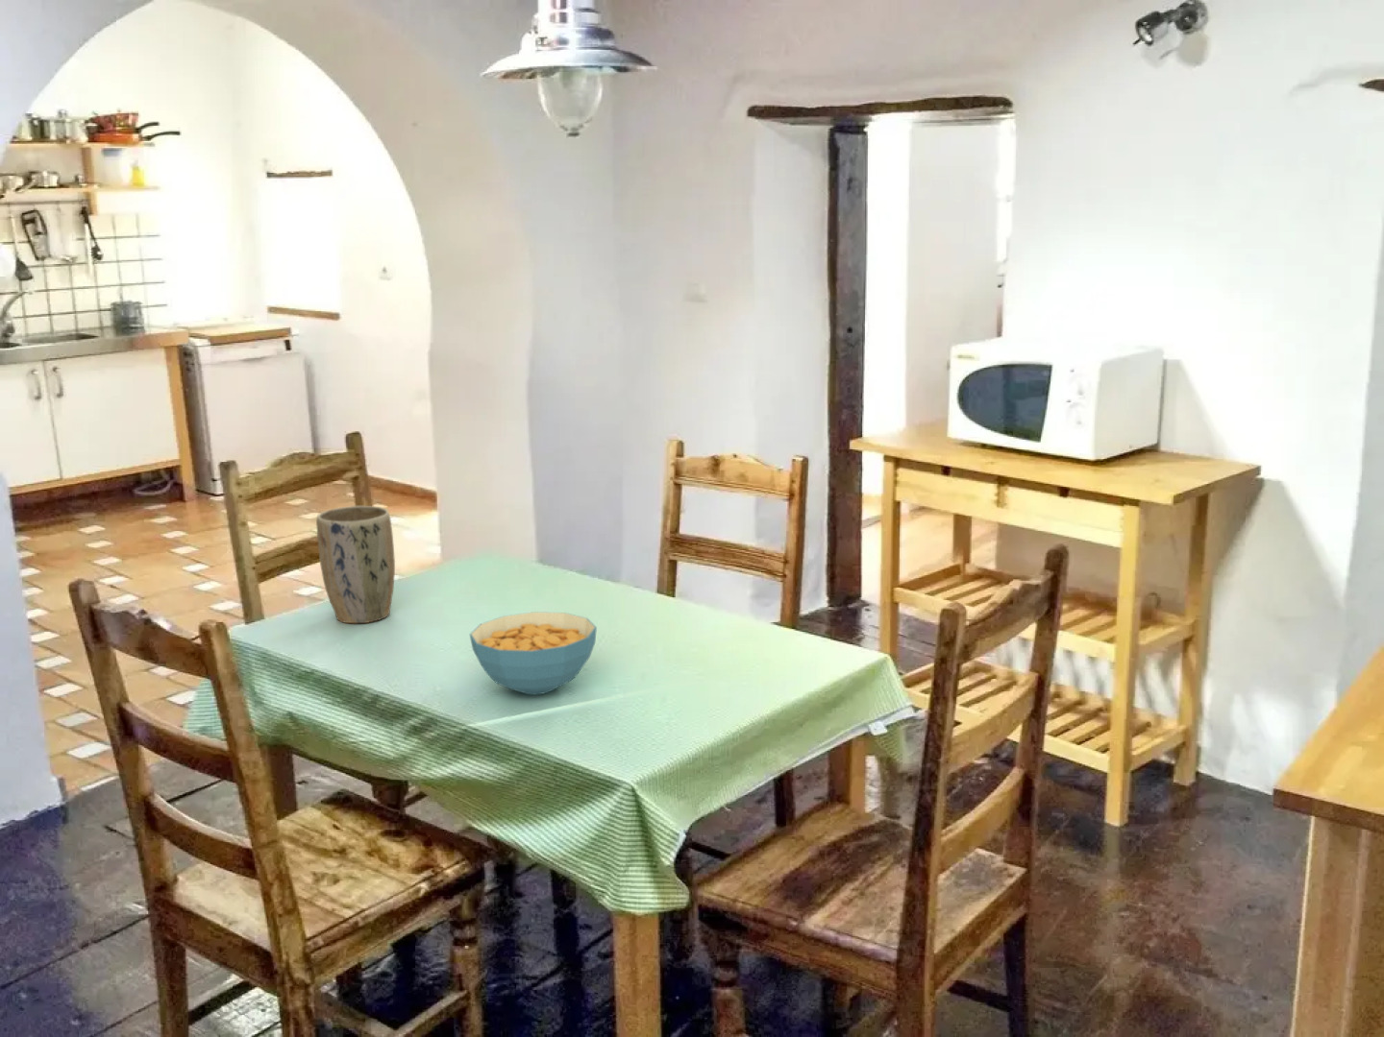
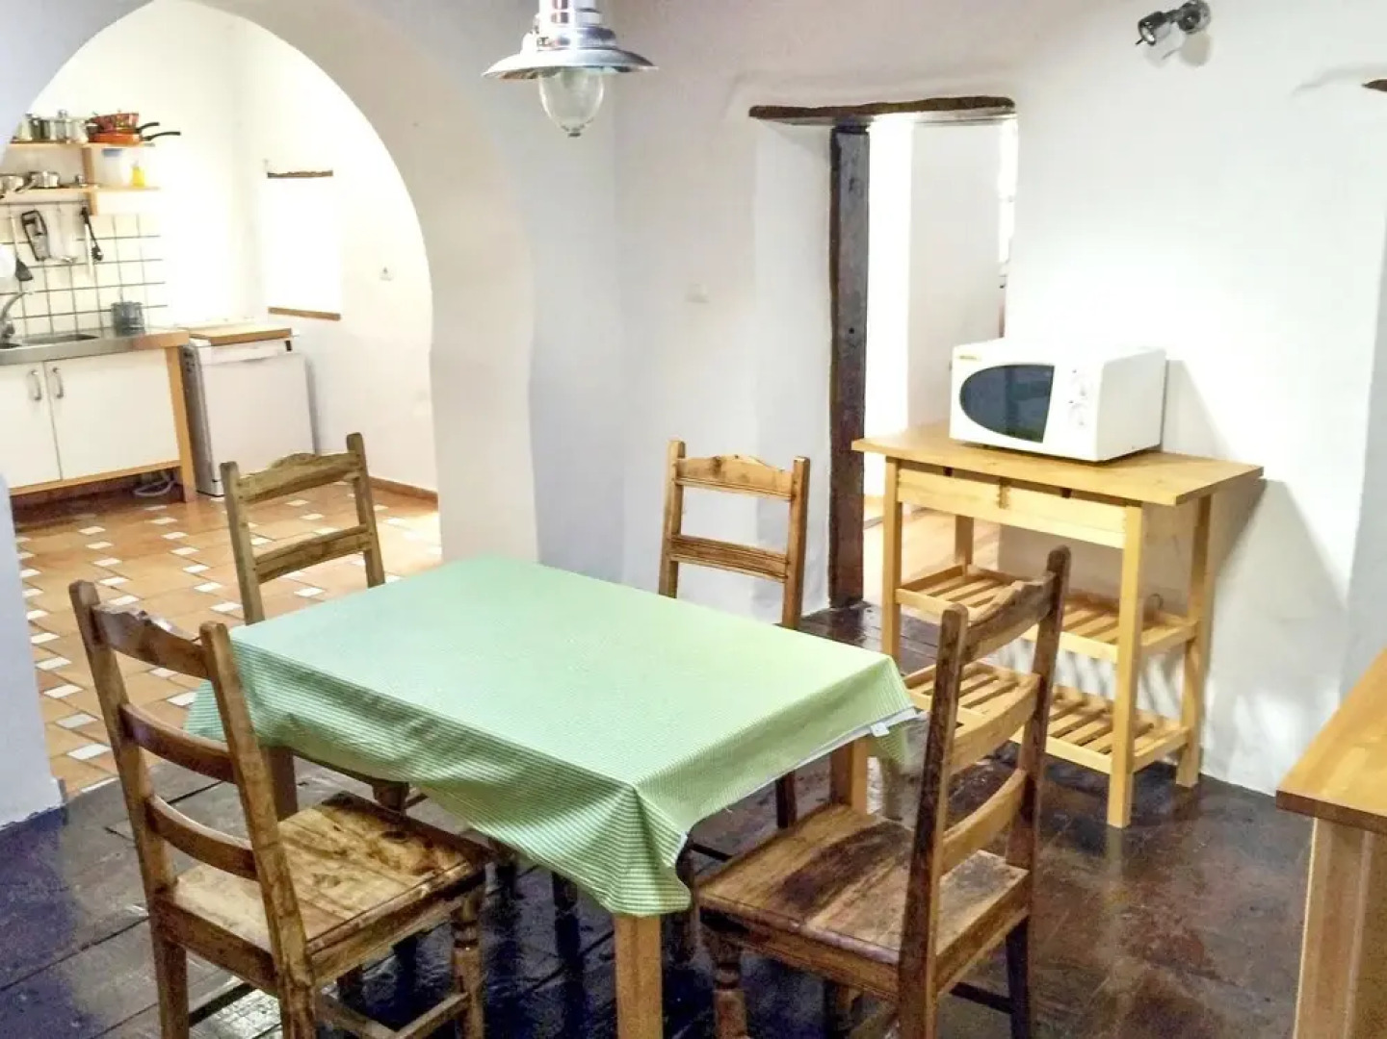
- plant pot (357, 564)
- cereal bowl (534, 660)
